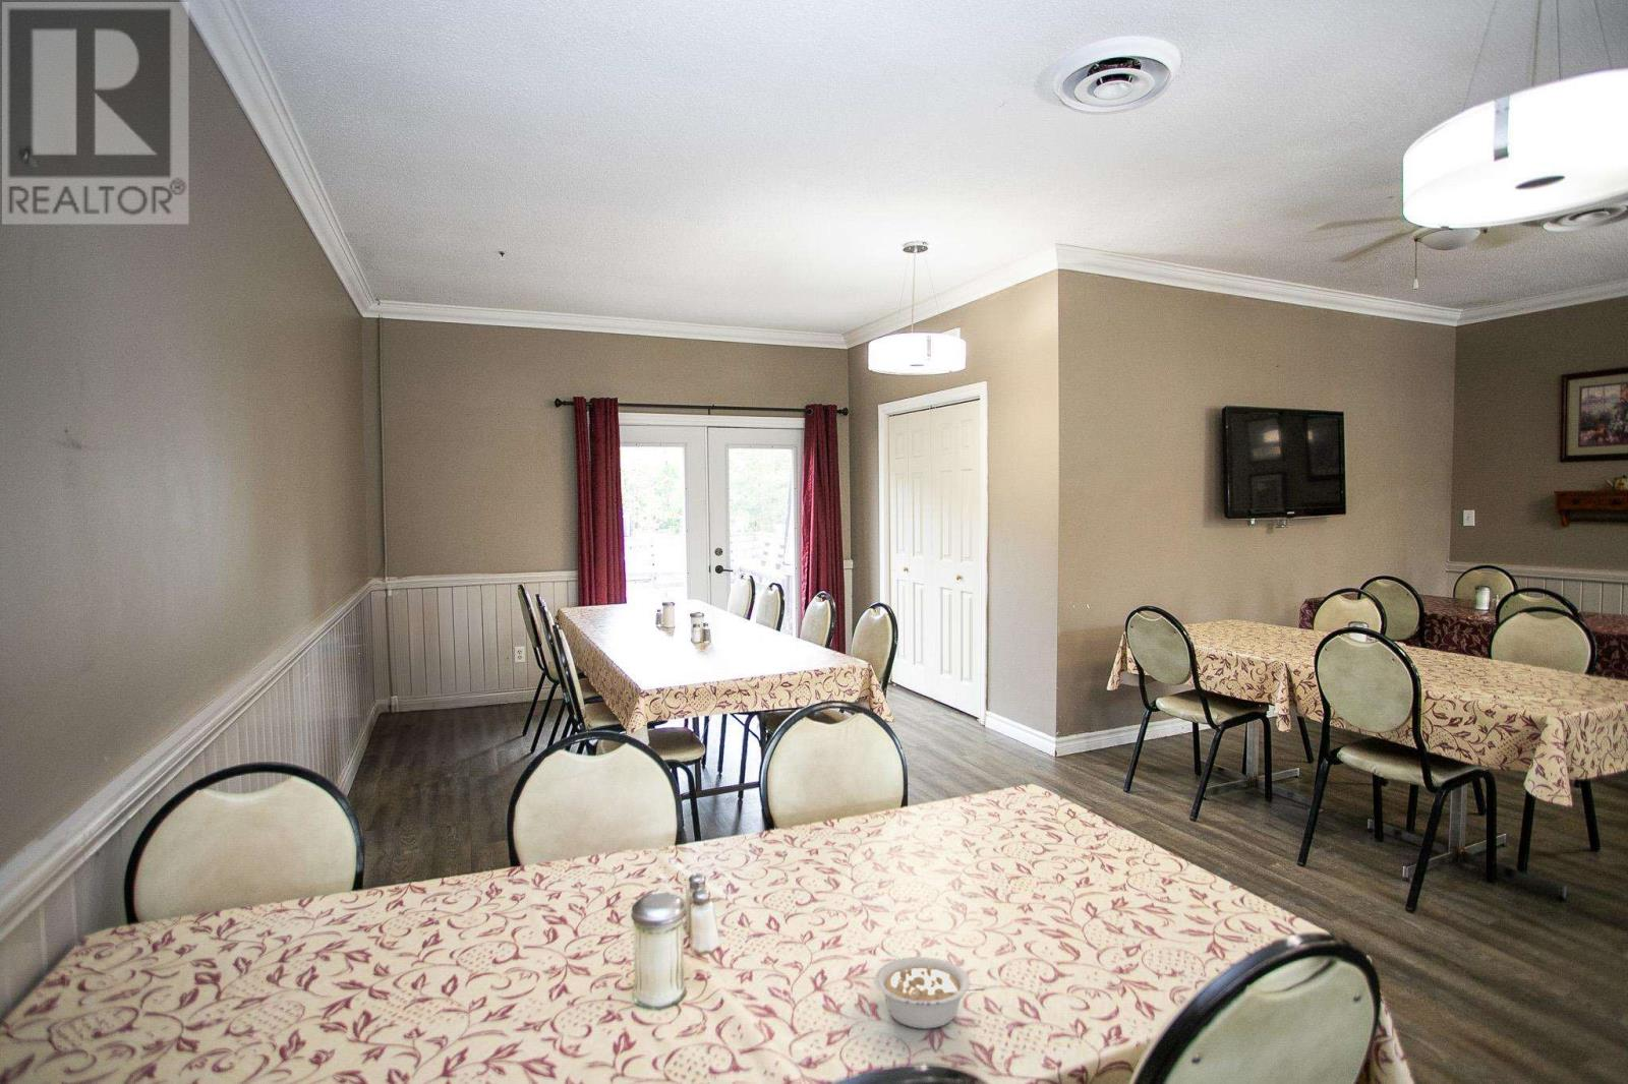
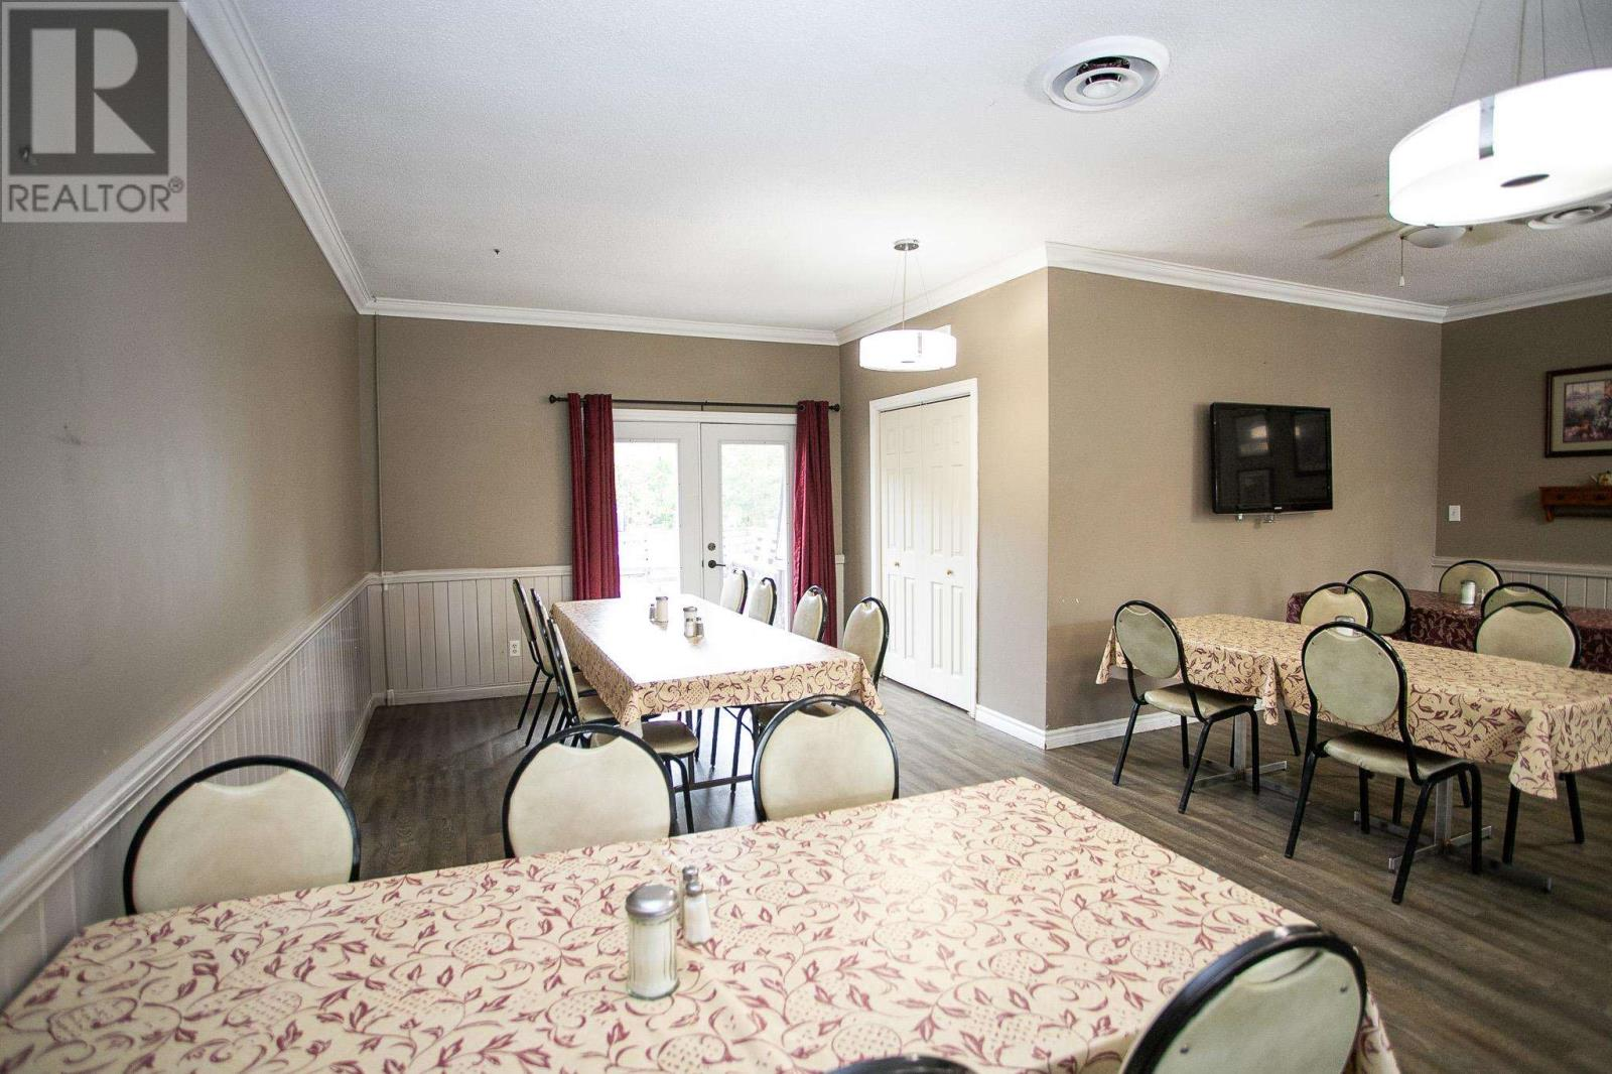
- legume (926, 992)
